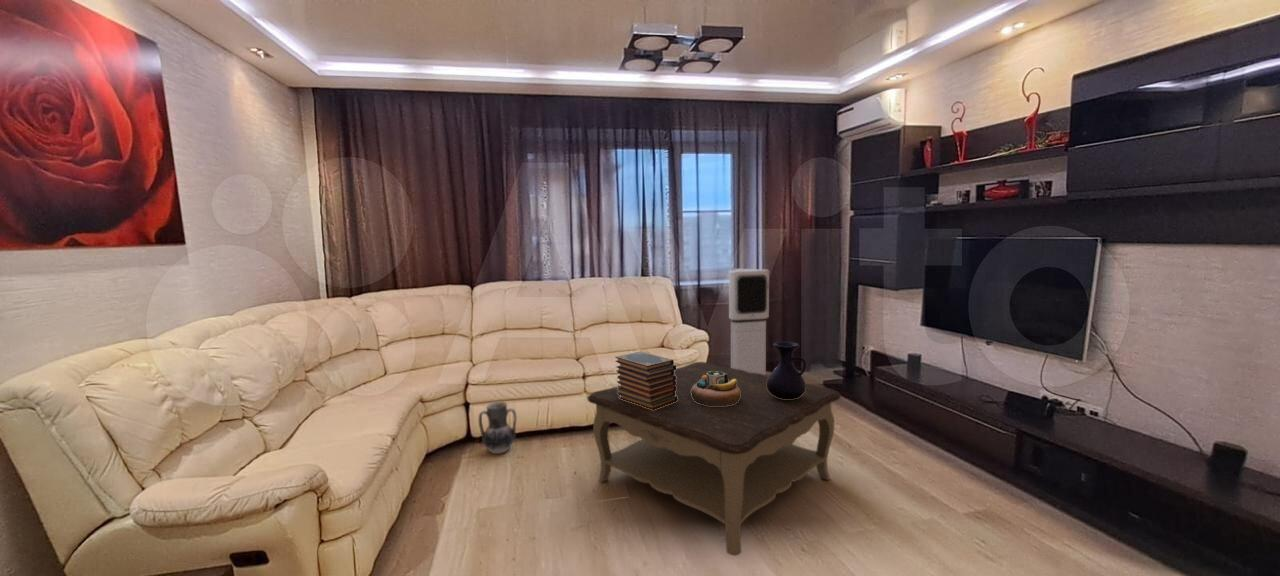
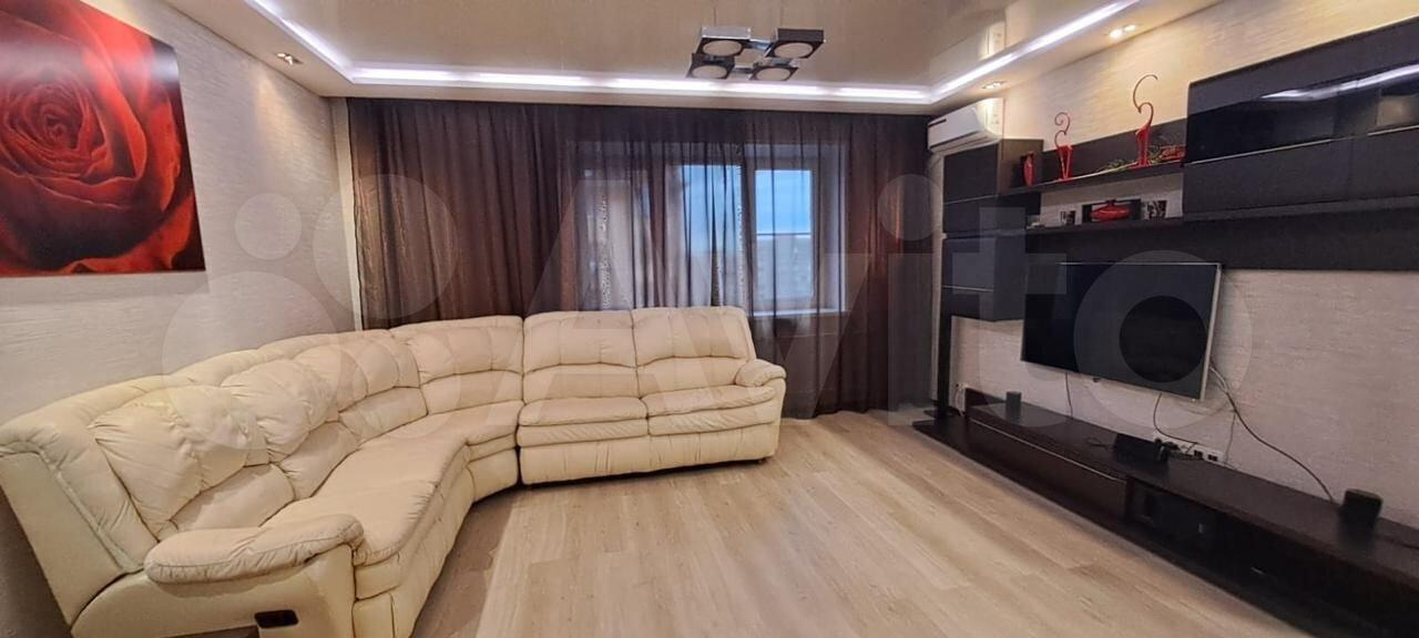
- coffee table (713, 436)
- book stack (645, 378)
- decorative bowl (715, 383)
- vase (786, 370)
- ceramic jug (498, 427)
- air purifier (743, 327)
